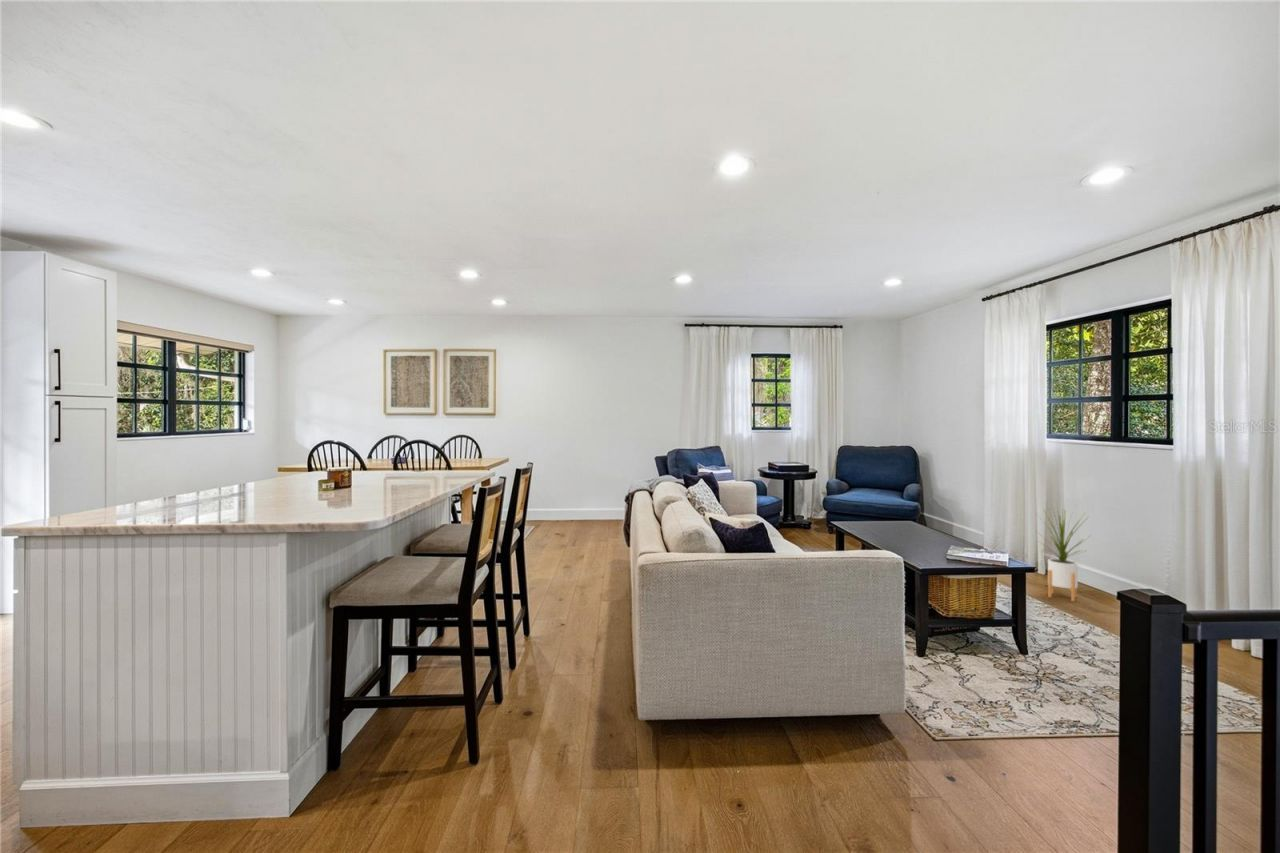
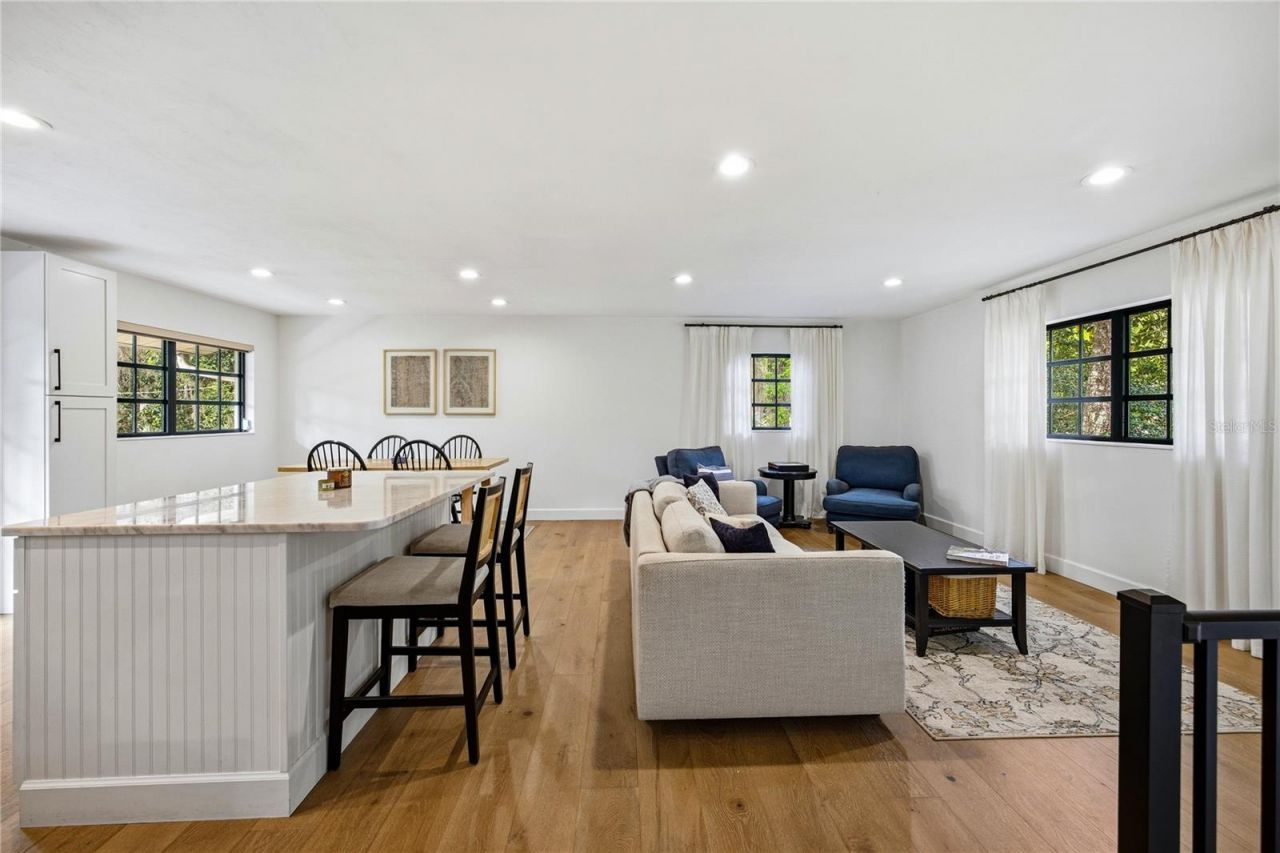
- house plant (1064, 550)
